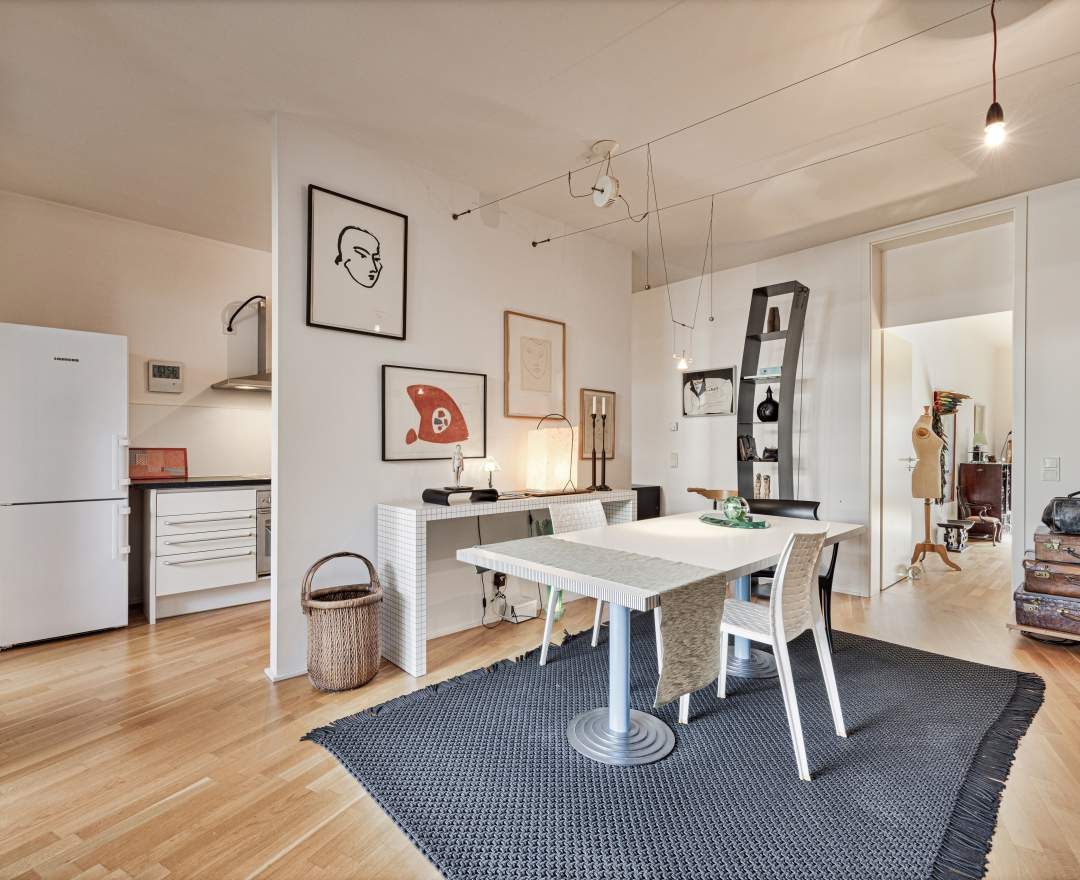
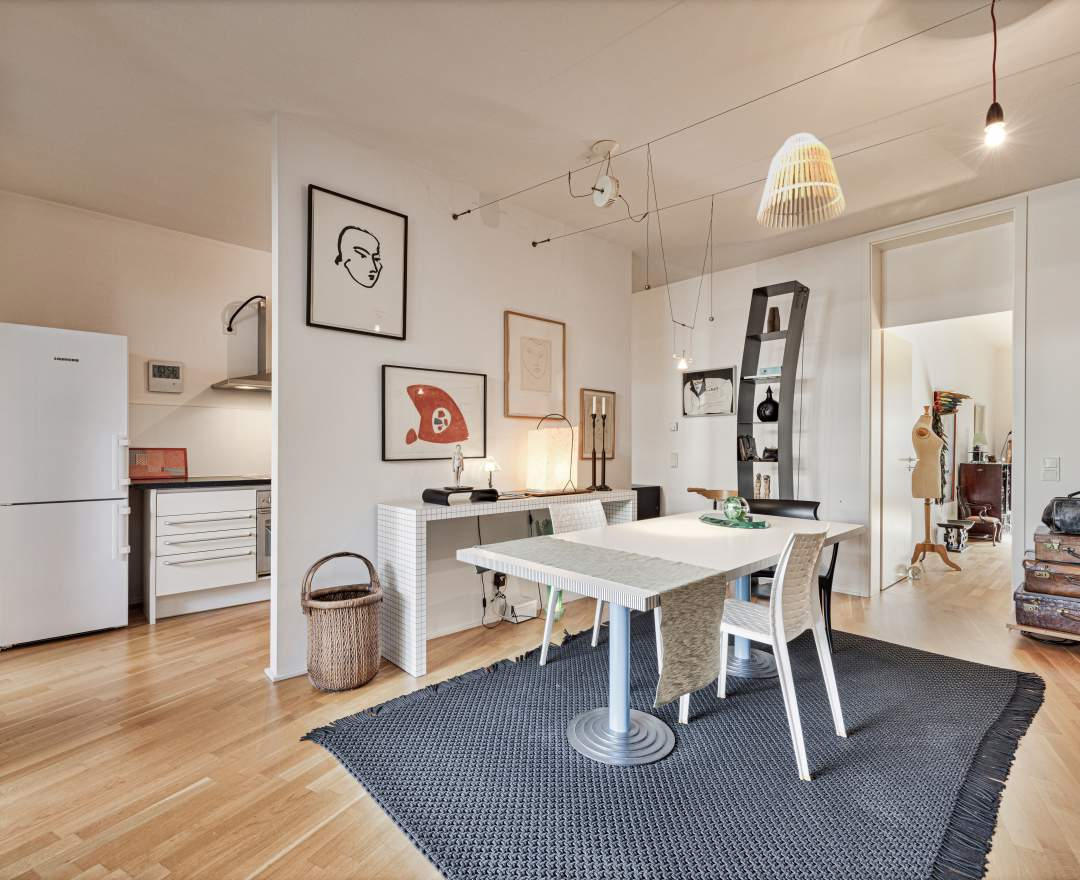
+ lamp shade (798, 175)
